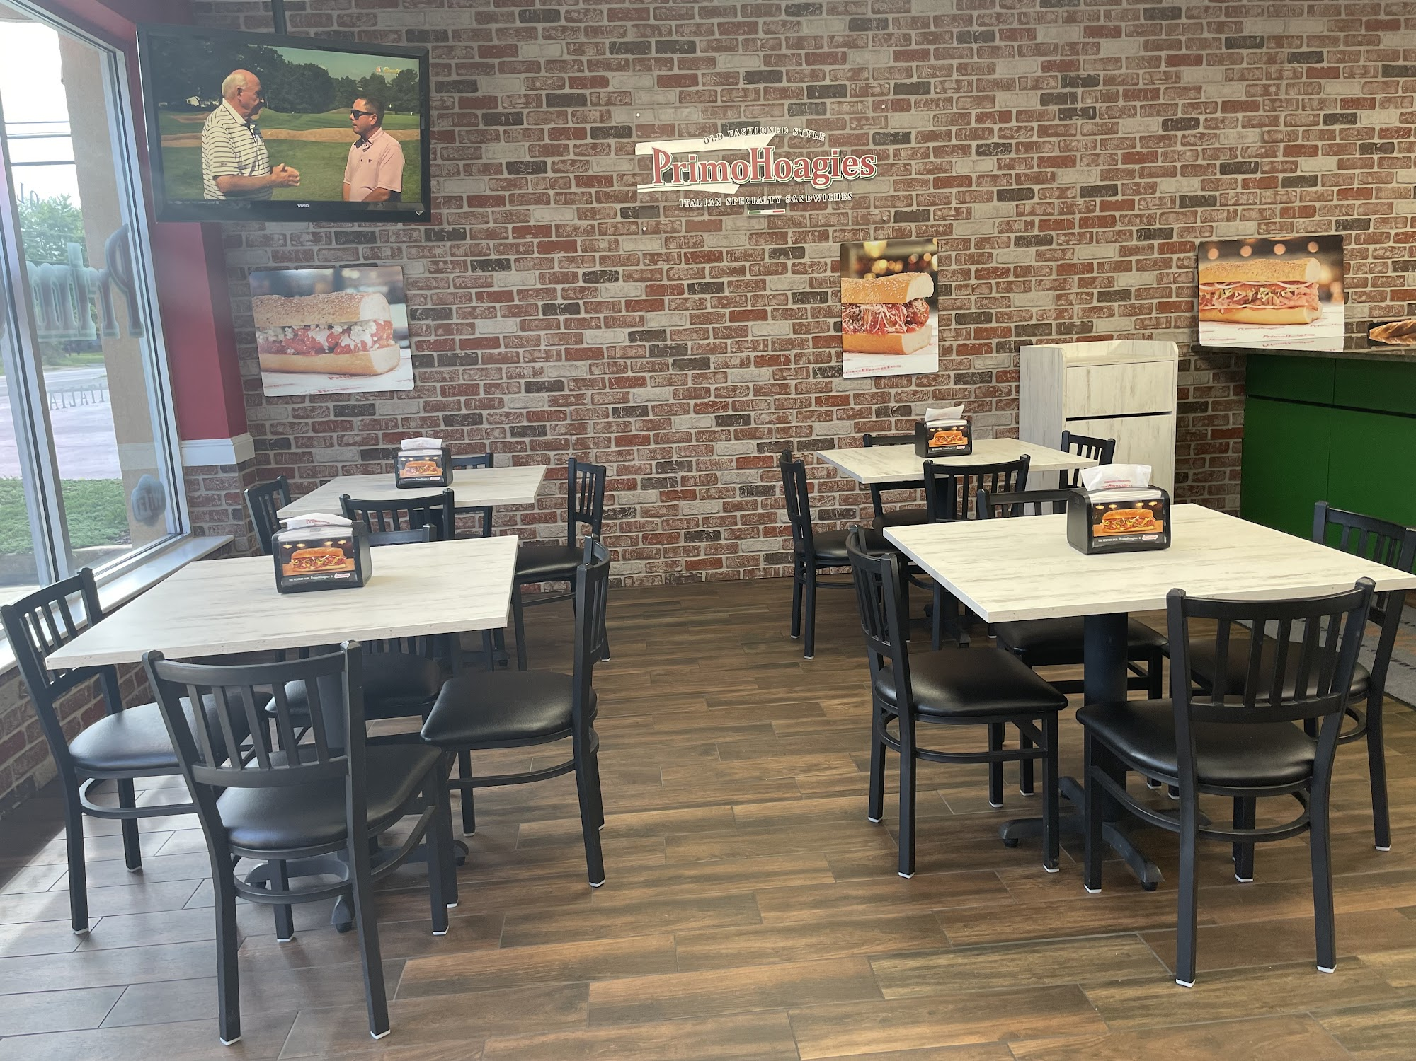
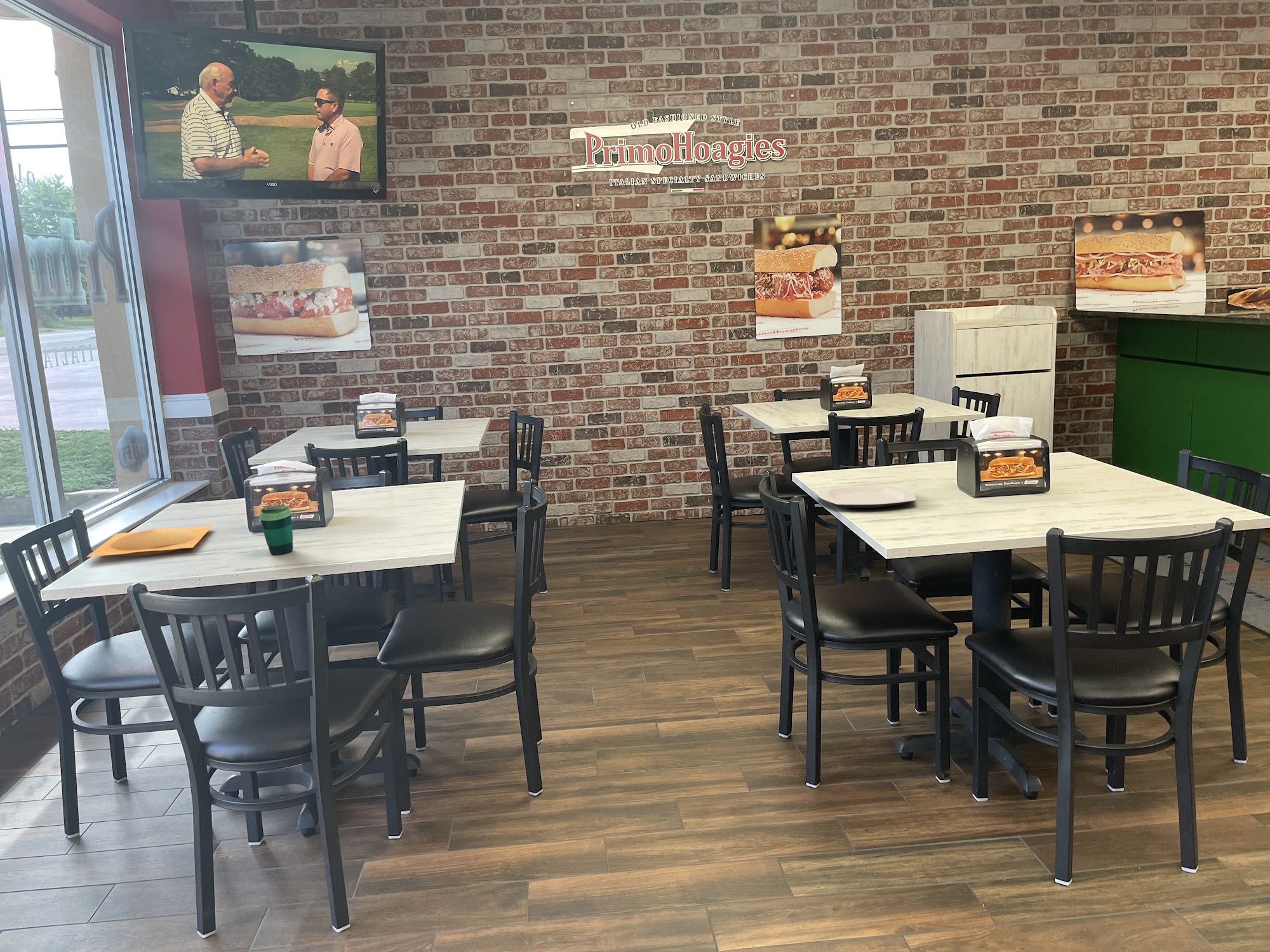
+ plate (152, 538)
+ cup (277, 530)
+ plate (866, 498)
